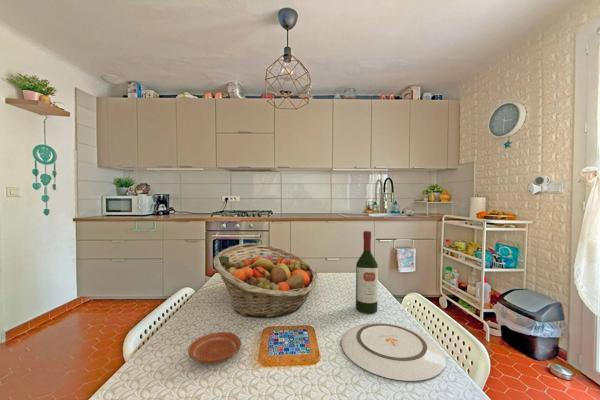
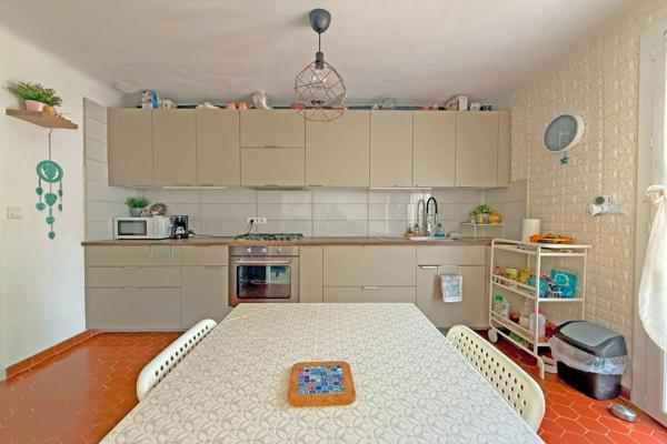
- plate (390, 343)
- plate (215, 350)
- wine bottle (366, 270)
- fruit basket (268, 274)
